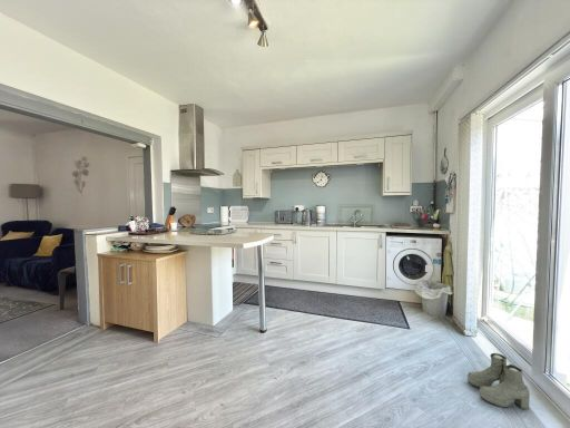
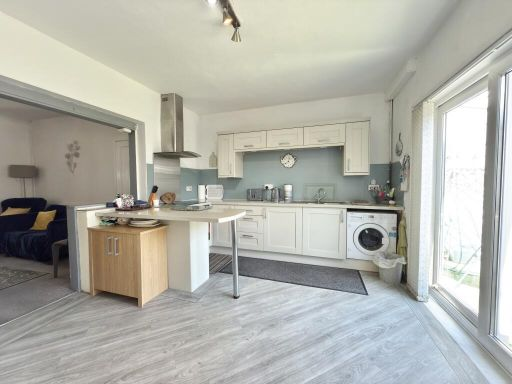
- boots (497, 377)
